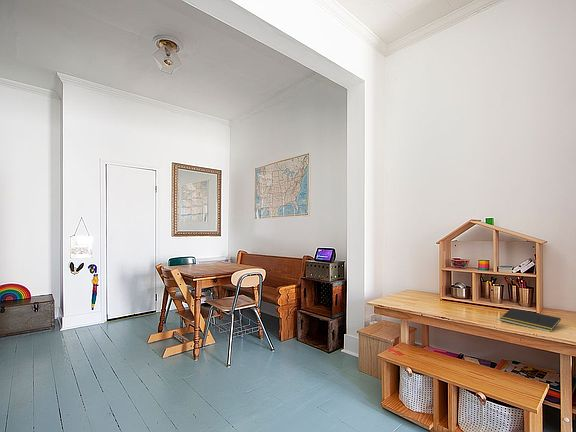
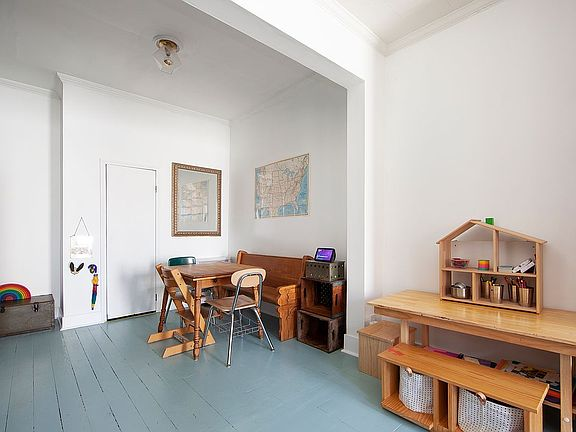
- notepad (529, 319)
